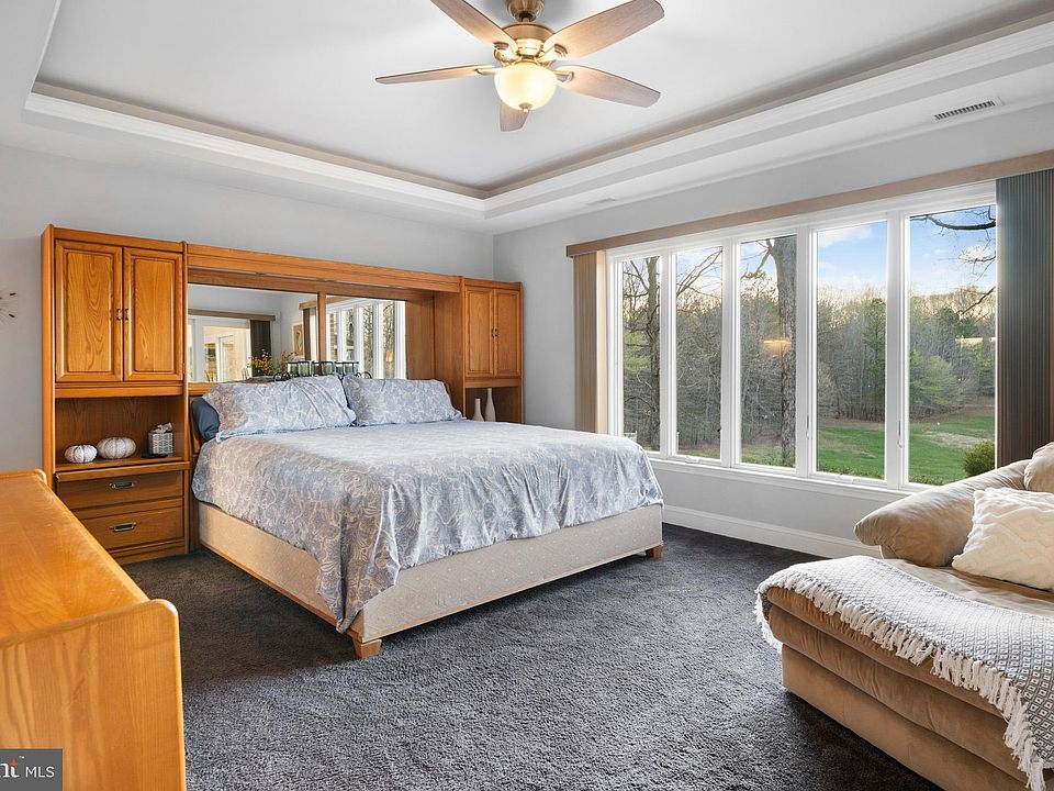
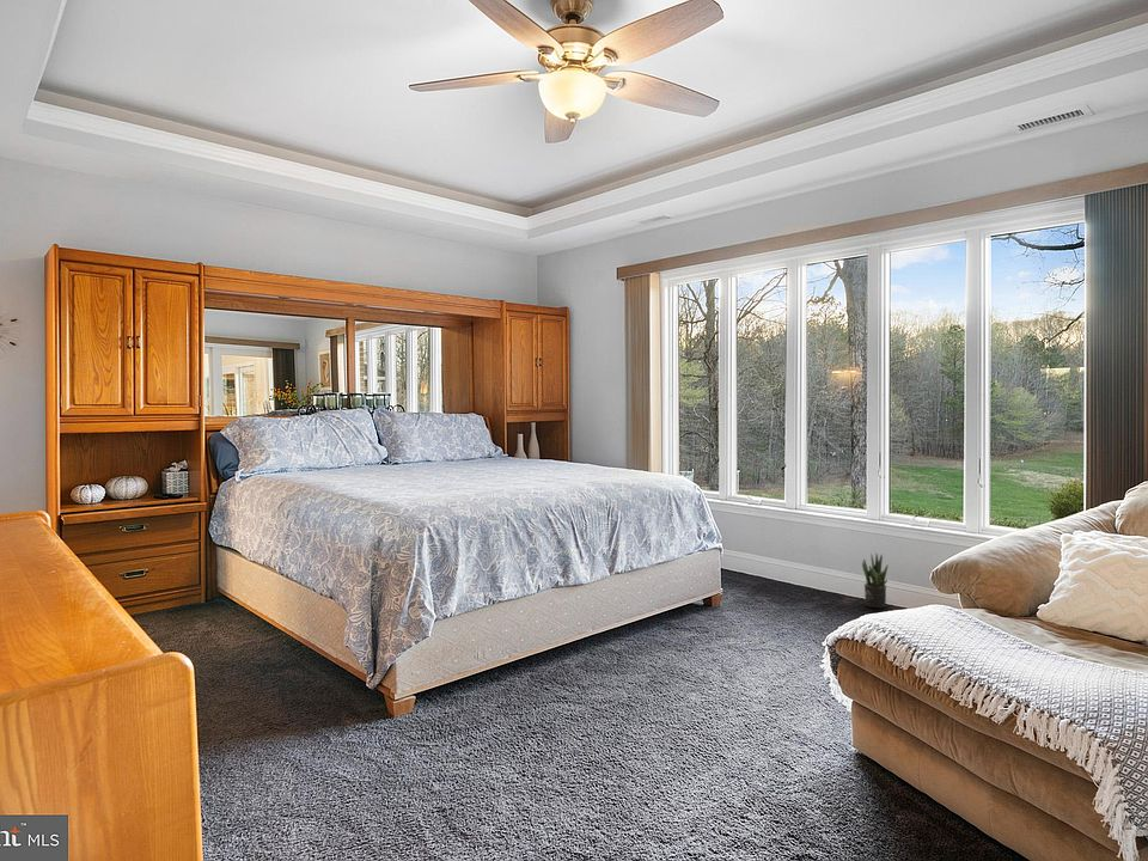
+ potted plant (874, 580)
